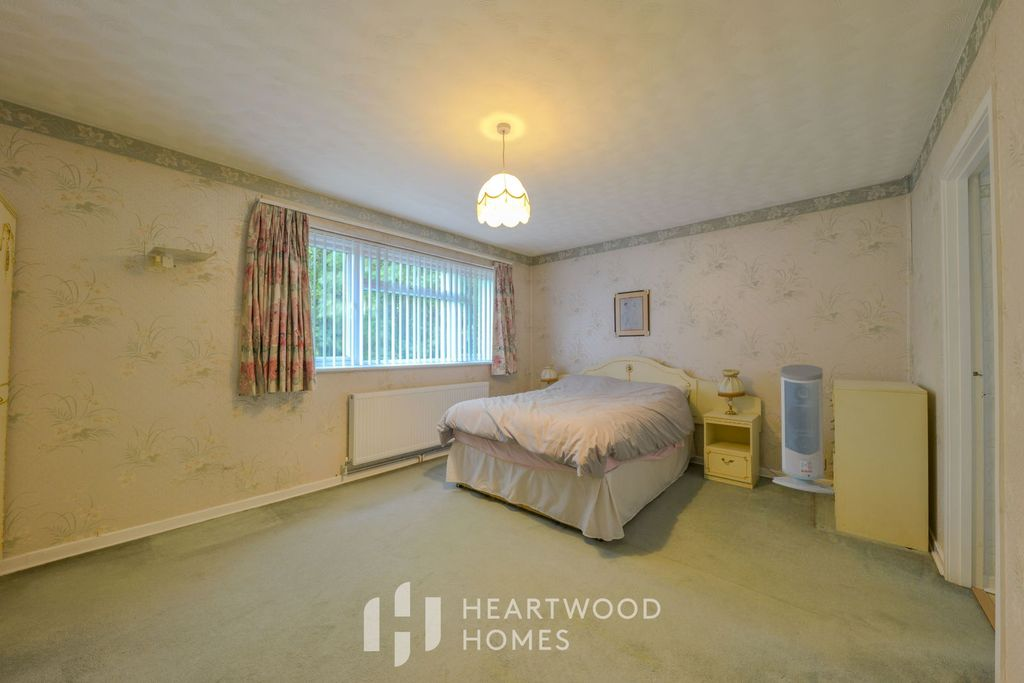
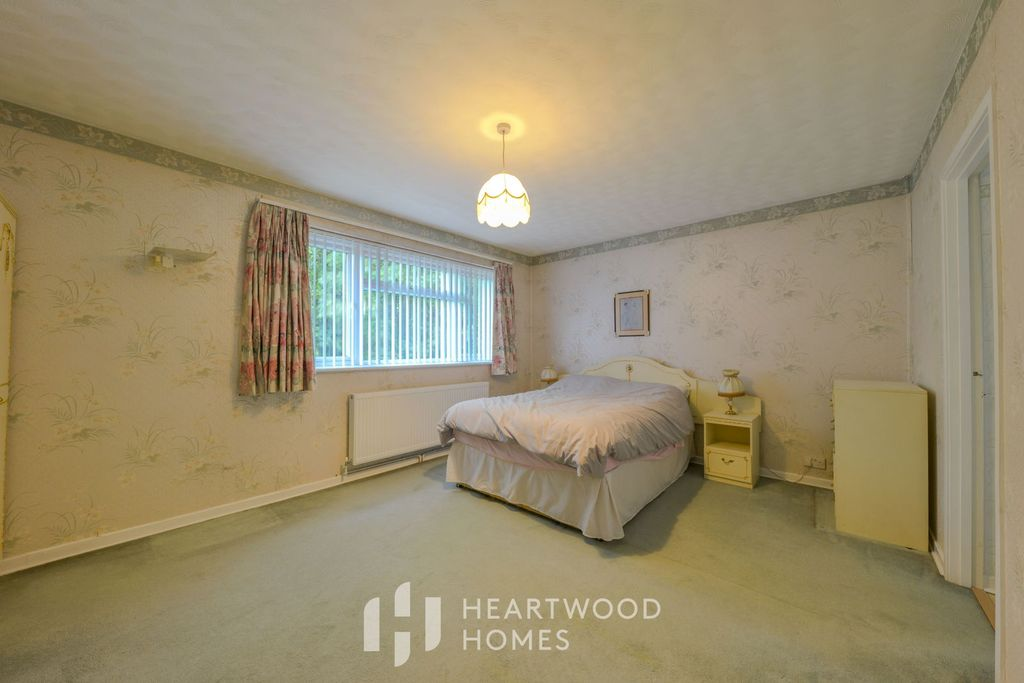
- air purifier (802, 425)
